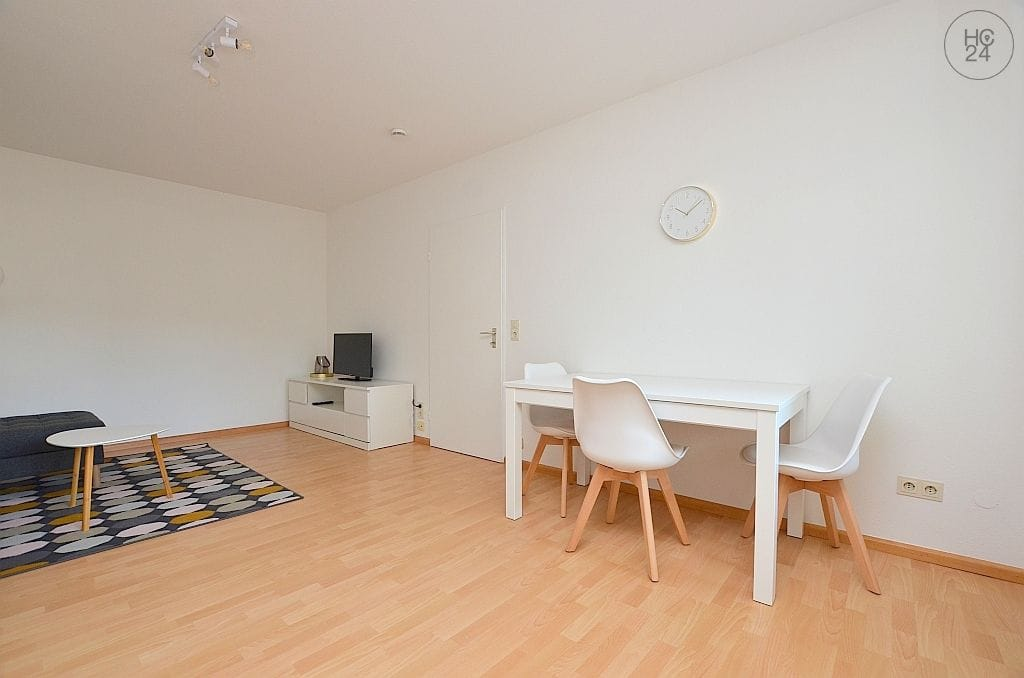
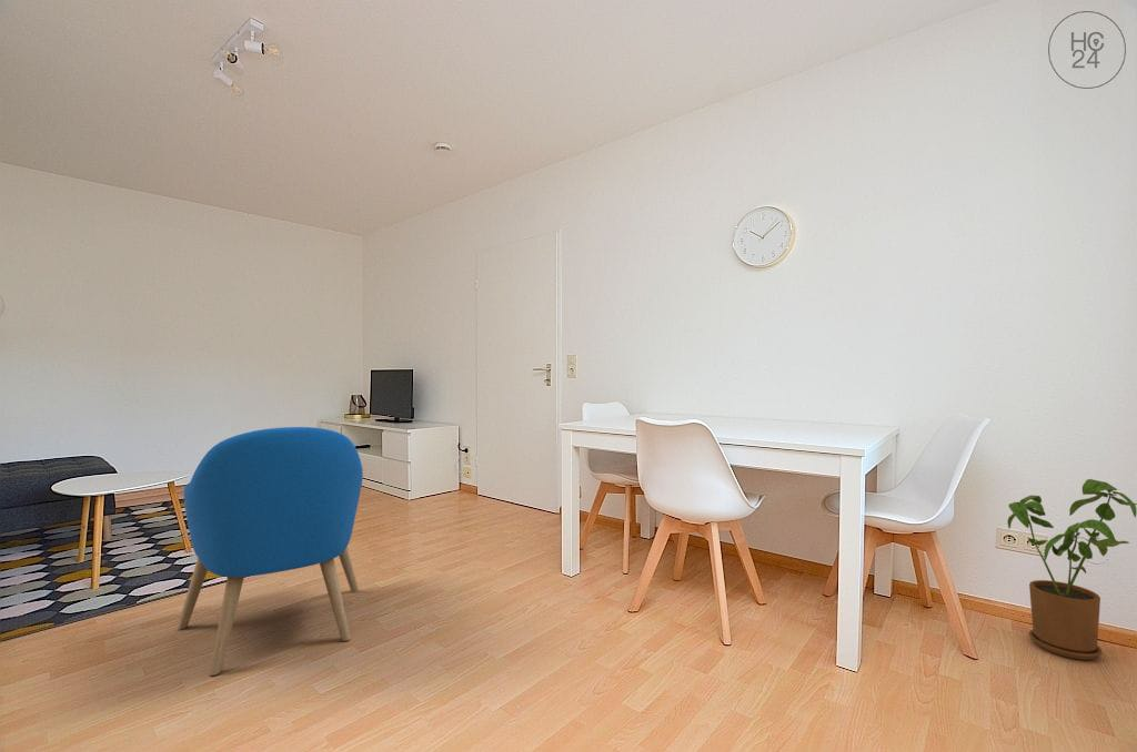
+ house plant (1070, 565)
+ armchair (280, 527)
